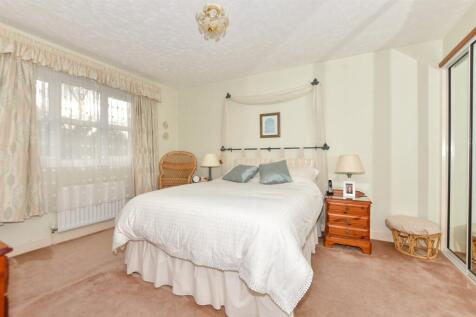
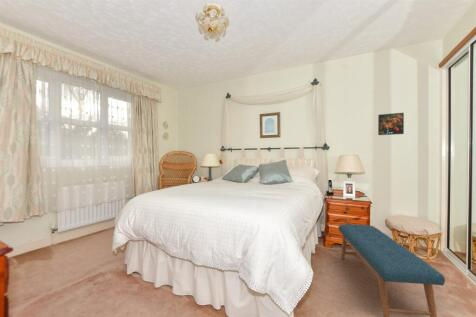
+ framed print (390, 124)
+ bench (377, 262)
